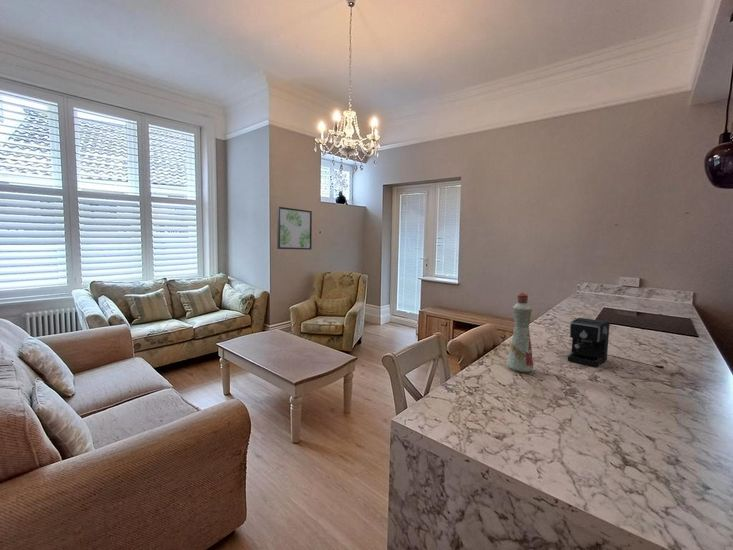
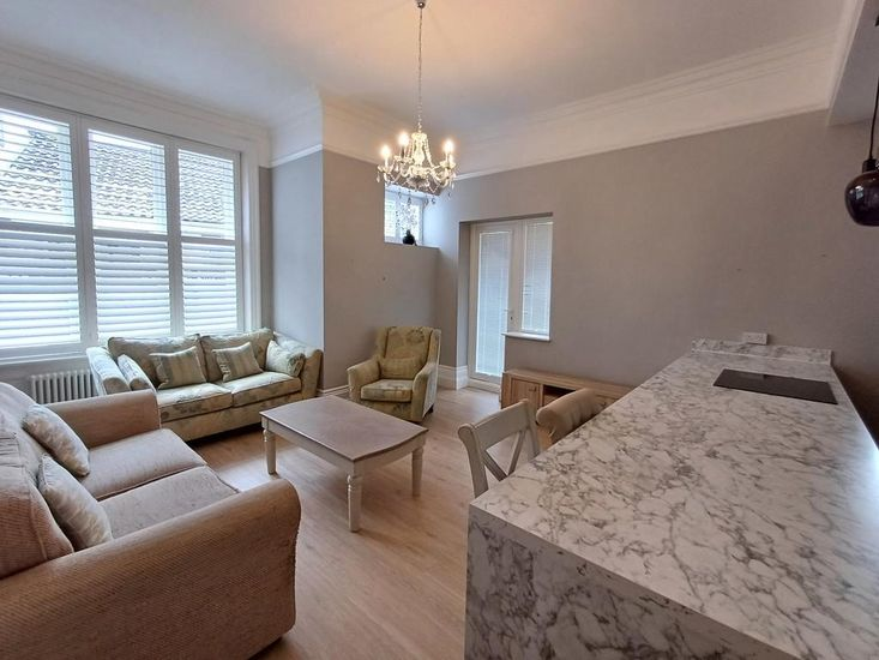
- wall art (295, 229)
- bottle (521, 330)
- coffee maker (607, 344)
